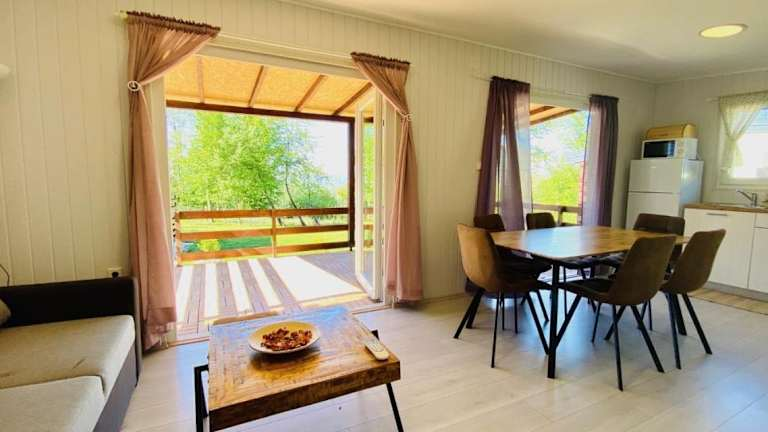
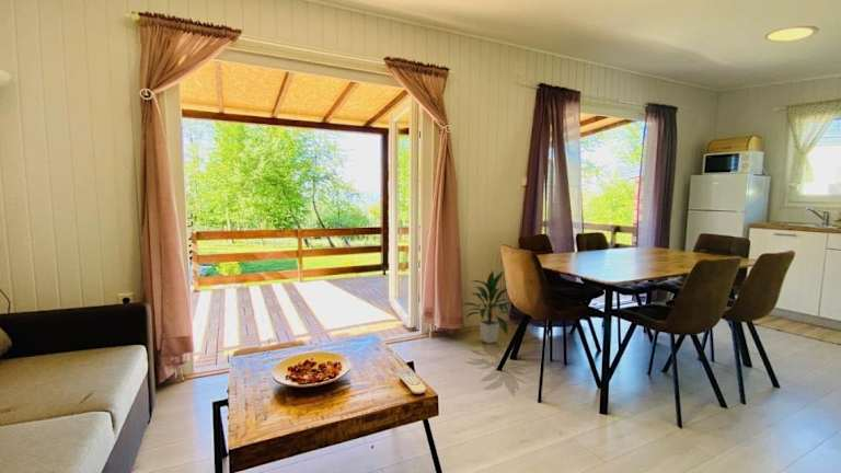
+ indoor plant (489, 307)
